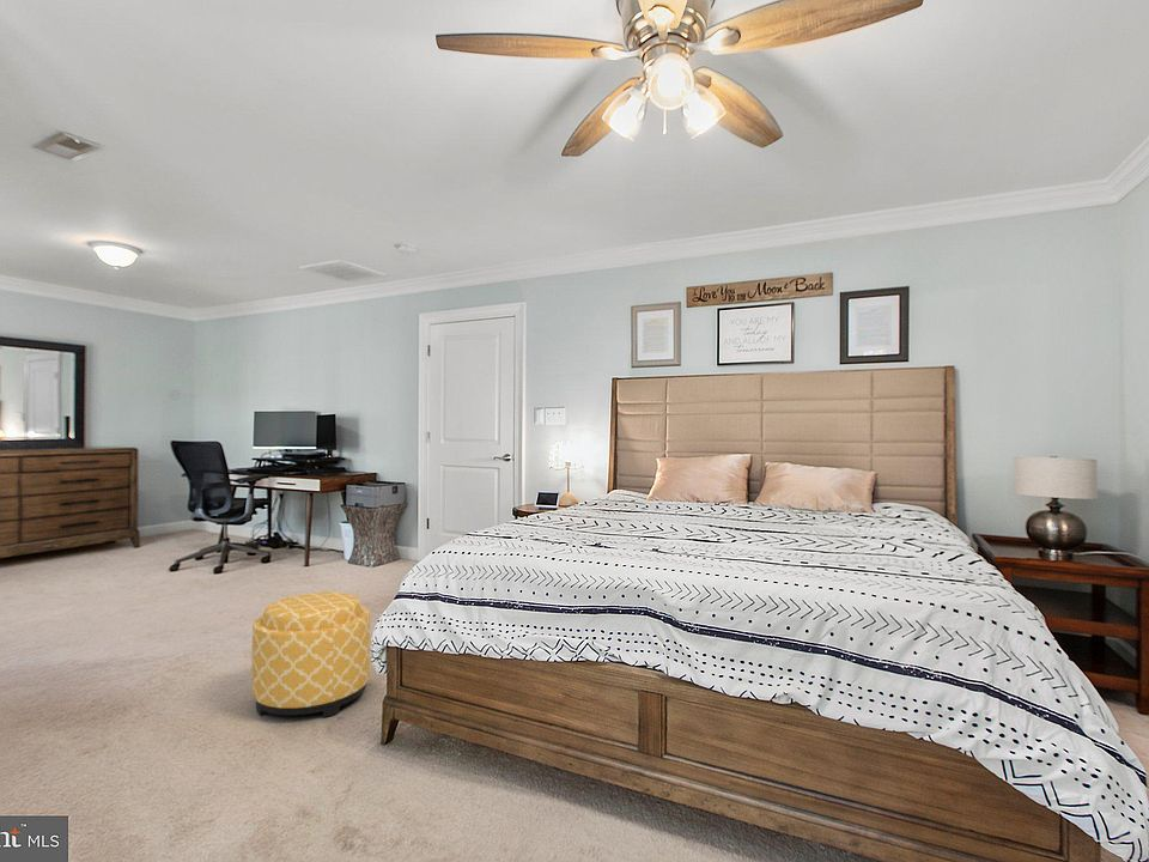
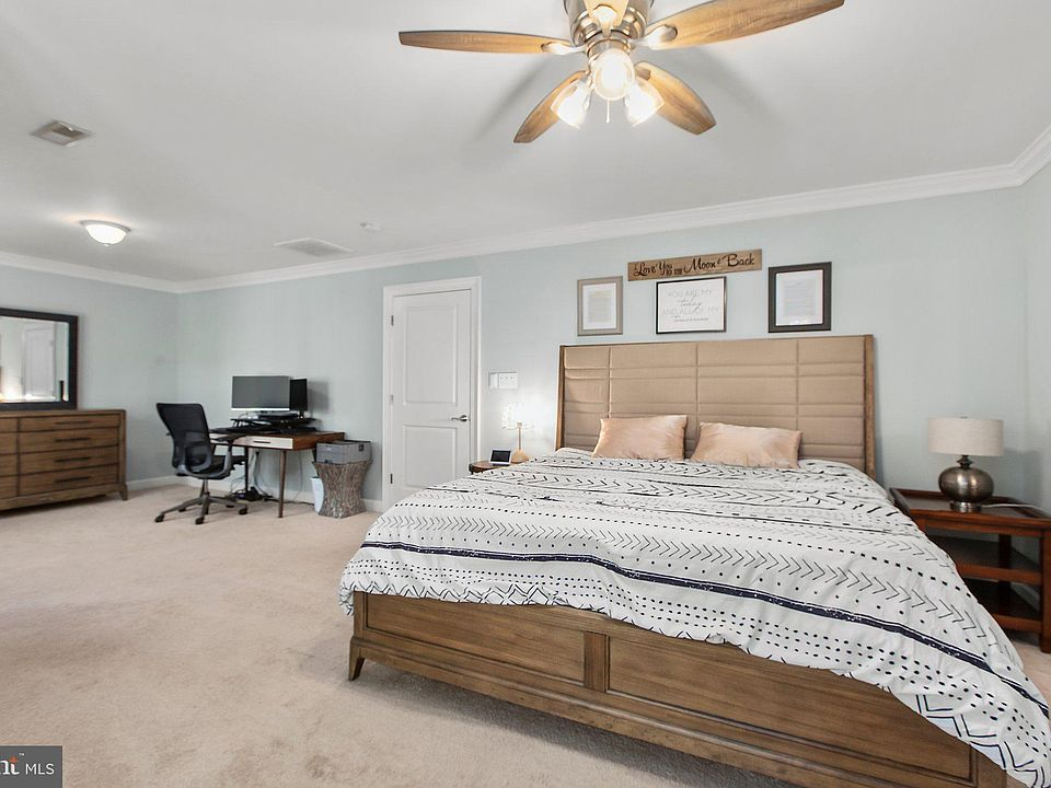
- ottoman (312, 649)
